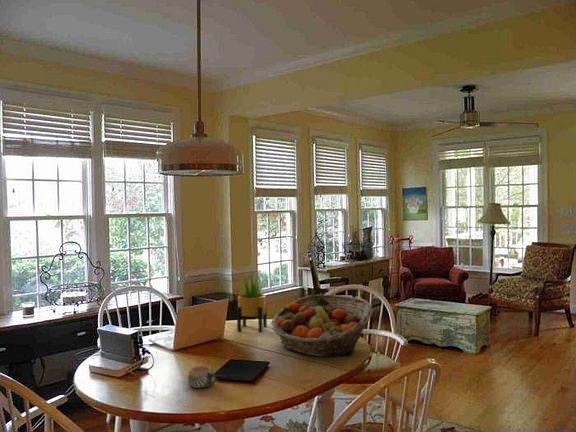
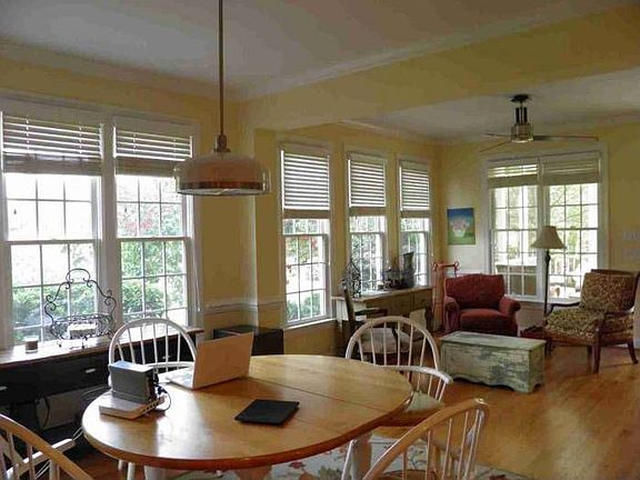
- mug (203, 376)
- fruit basket (321, 323)
- potted plant (252, 300)
